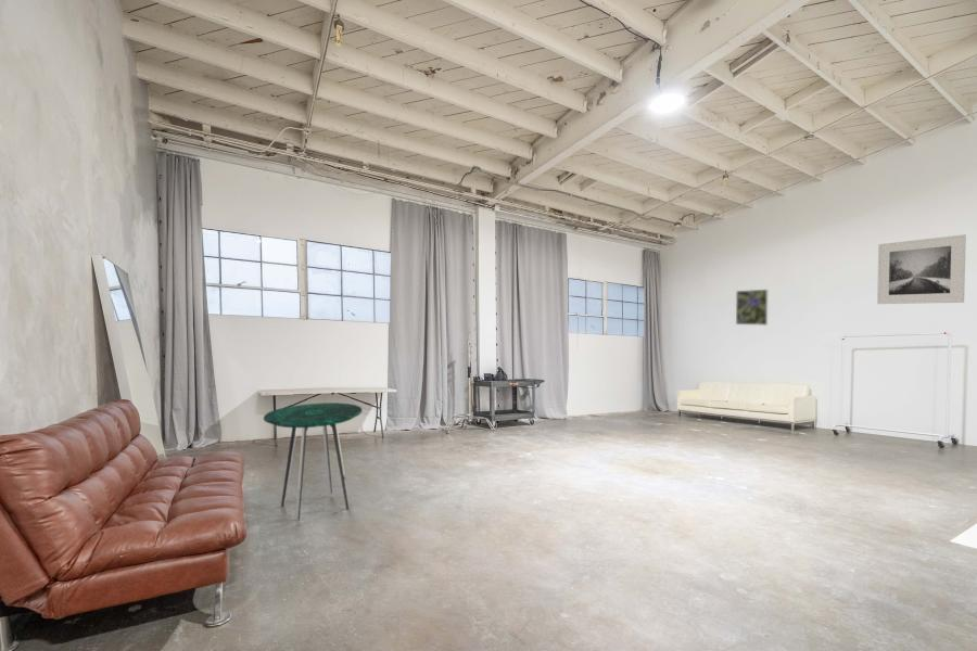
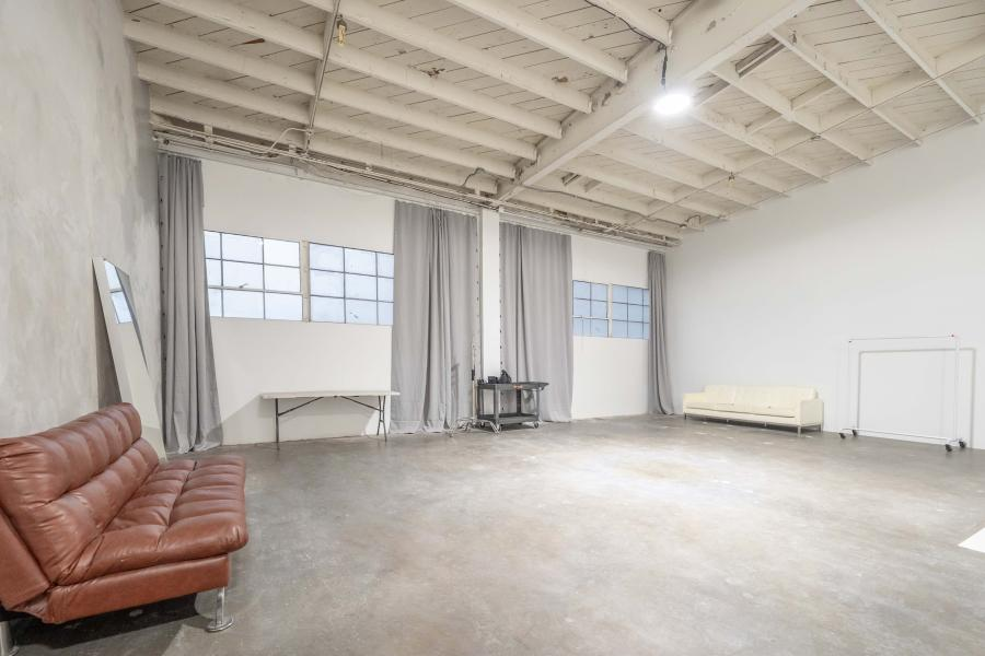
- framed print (918, 271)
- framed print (751, 307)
- side table (304, 456)
